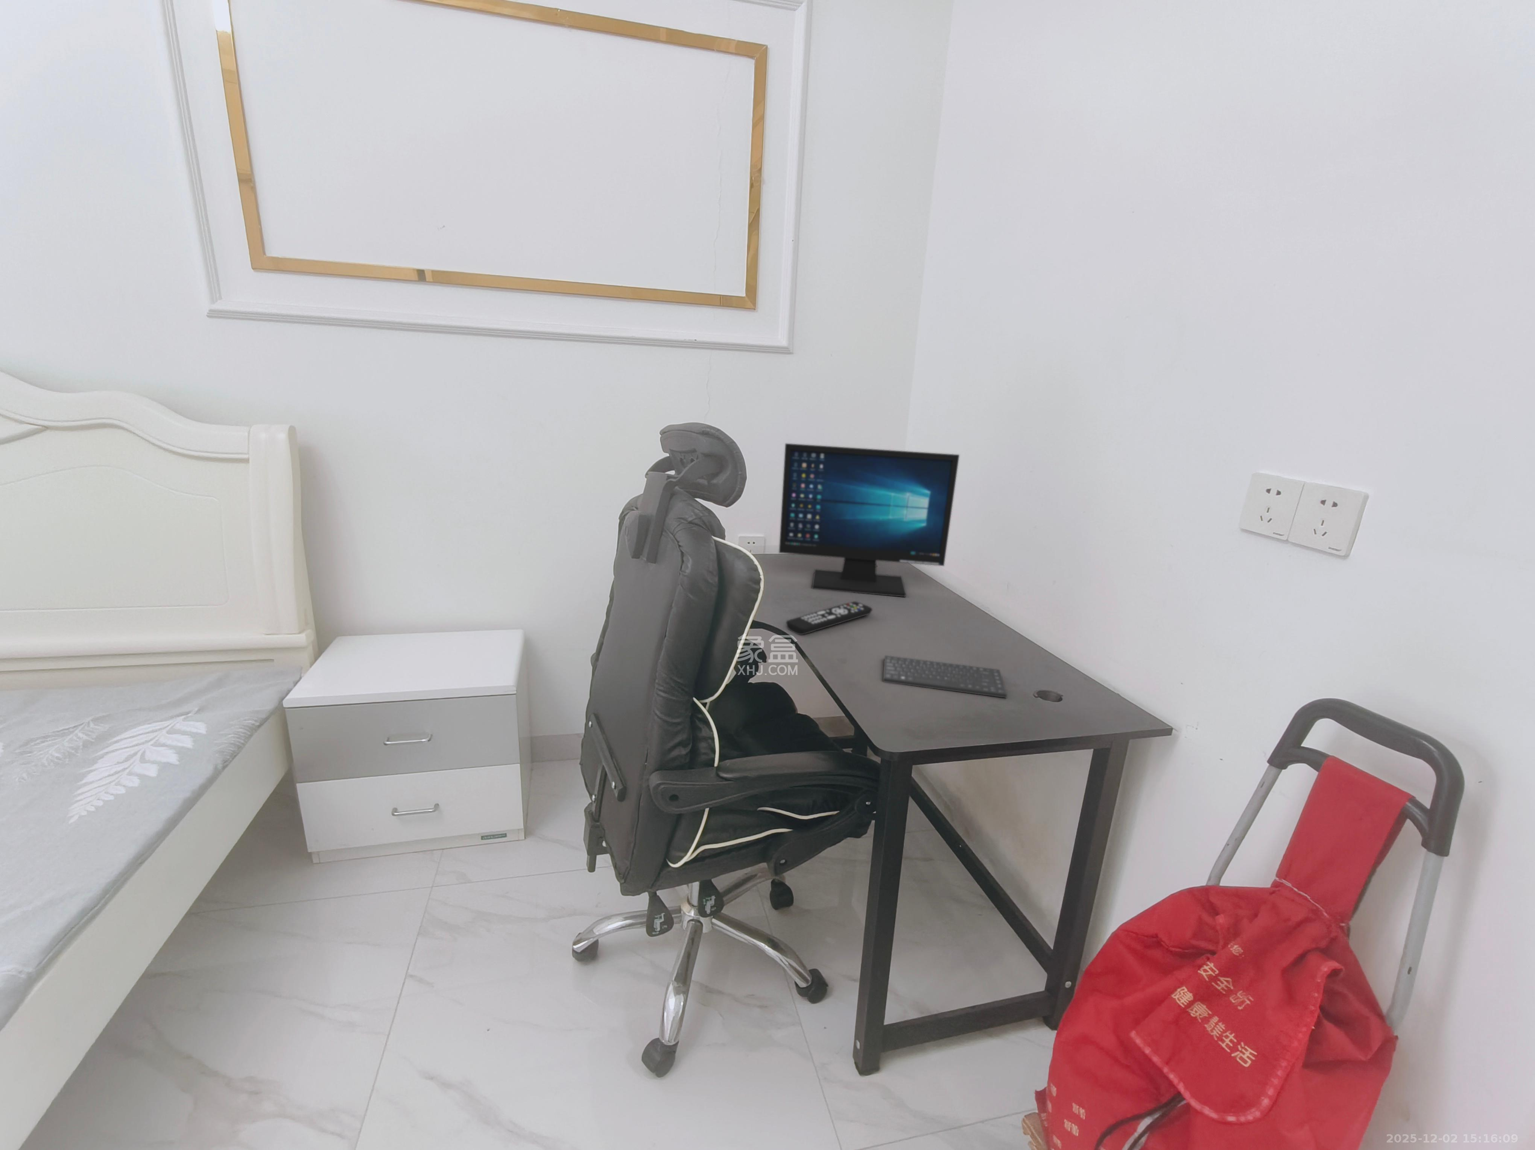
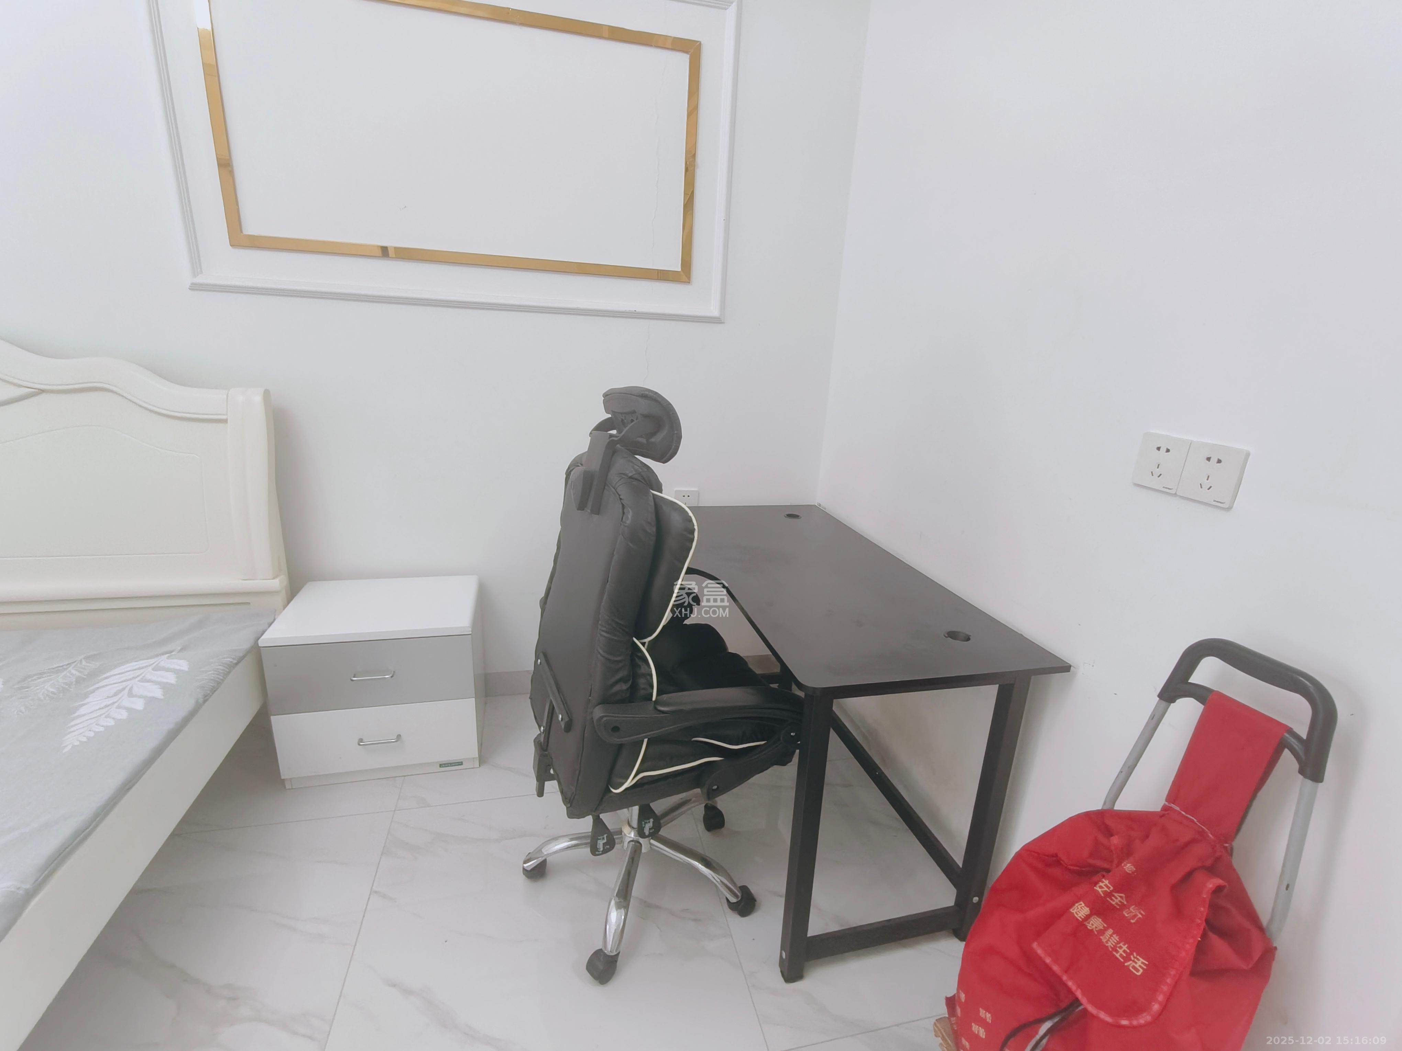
- keyboard (943, 675)
- remote control (830, 617)
- computer monitor (864, 518)
